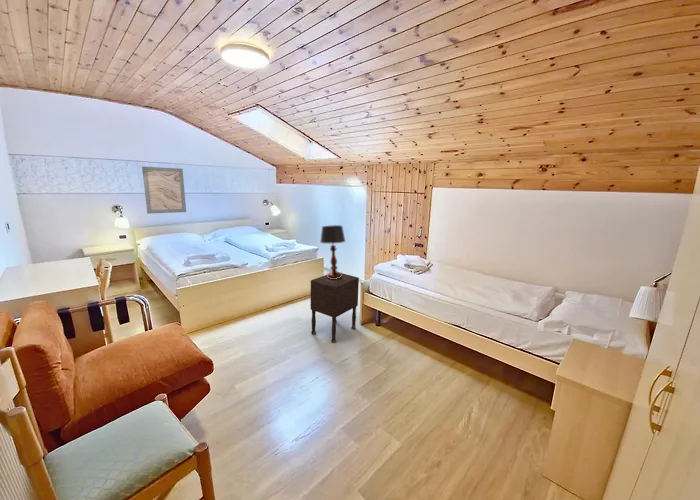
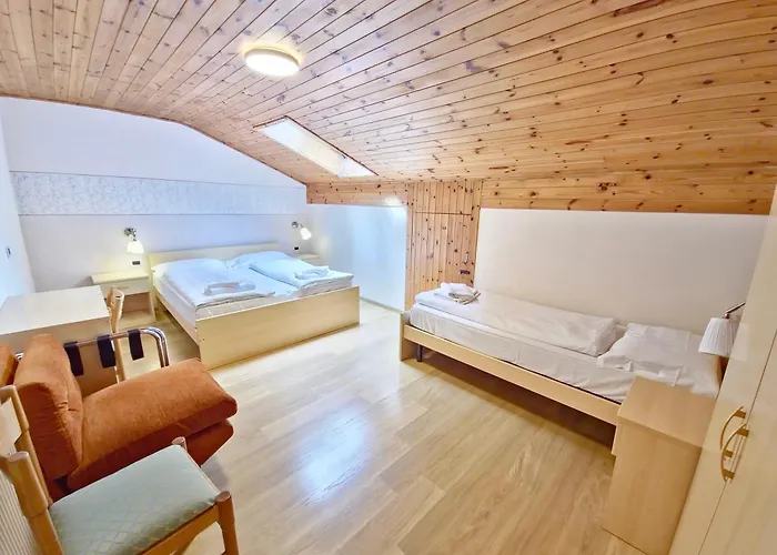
- table lamp (334, 252)
- nightstand (334, 305)
- wall art (165, 190)
